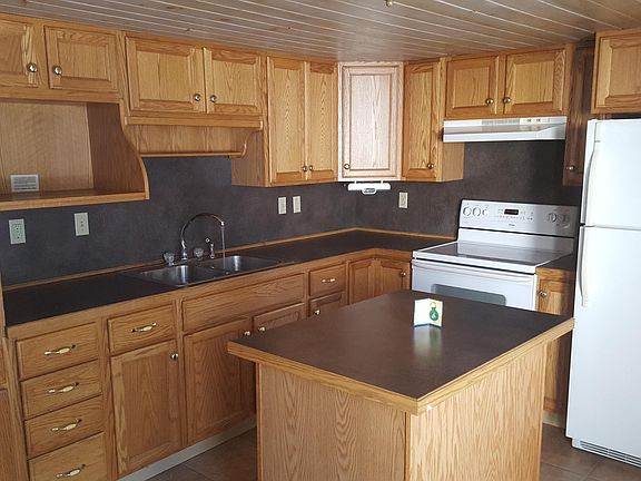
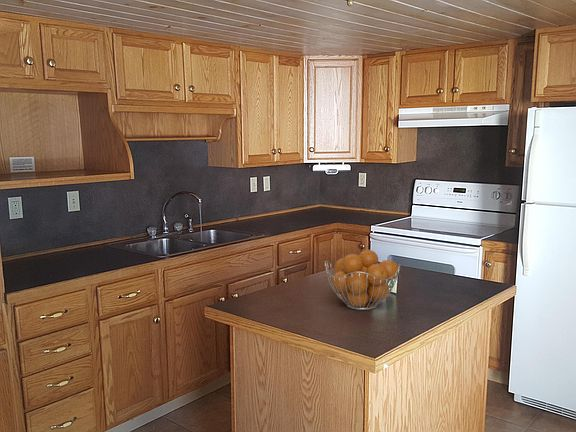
+ fruit basket (361, 278)
